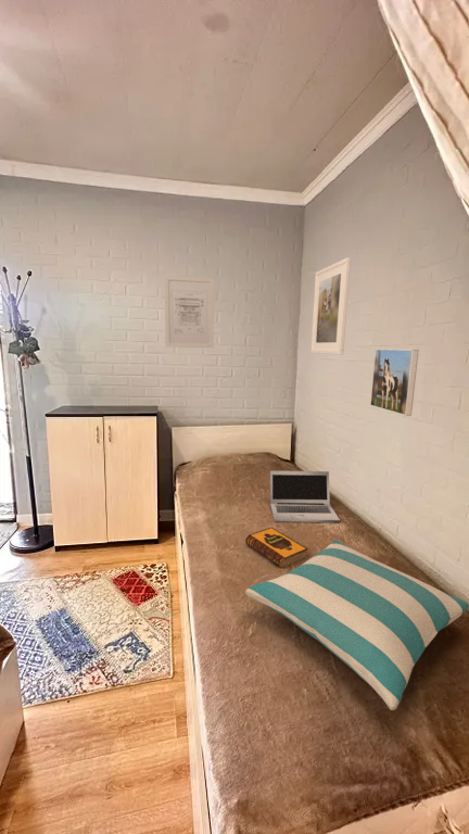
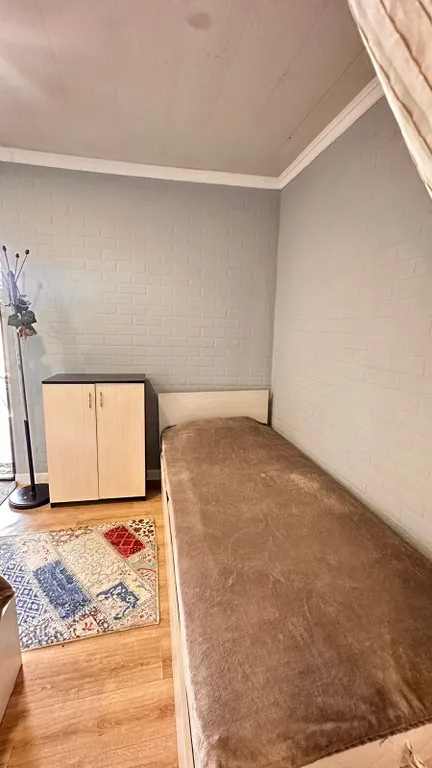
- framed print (392, 380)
- wall art (189, 313)
- hardback book (275, 546)
- pillow (355, 602)
- laptop (303, 495)
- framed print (328, 311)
